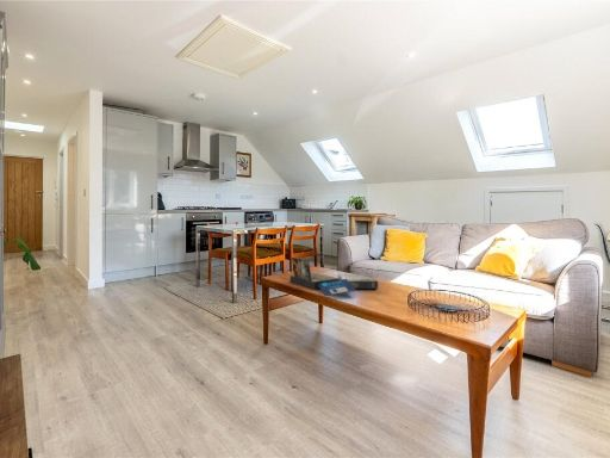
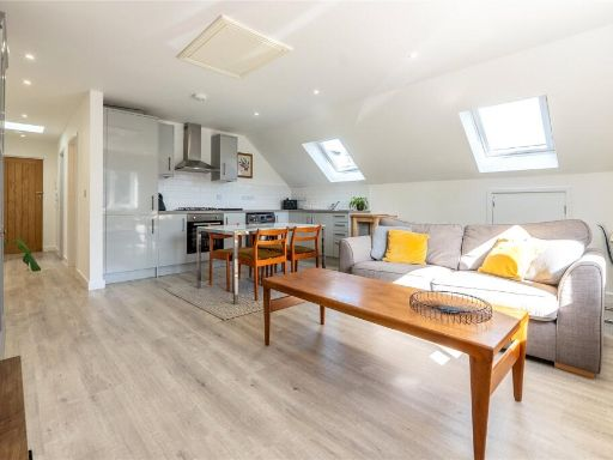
- board game (340, 274)
